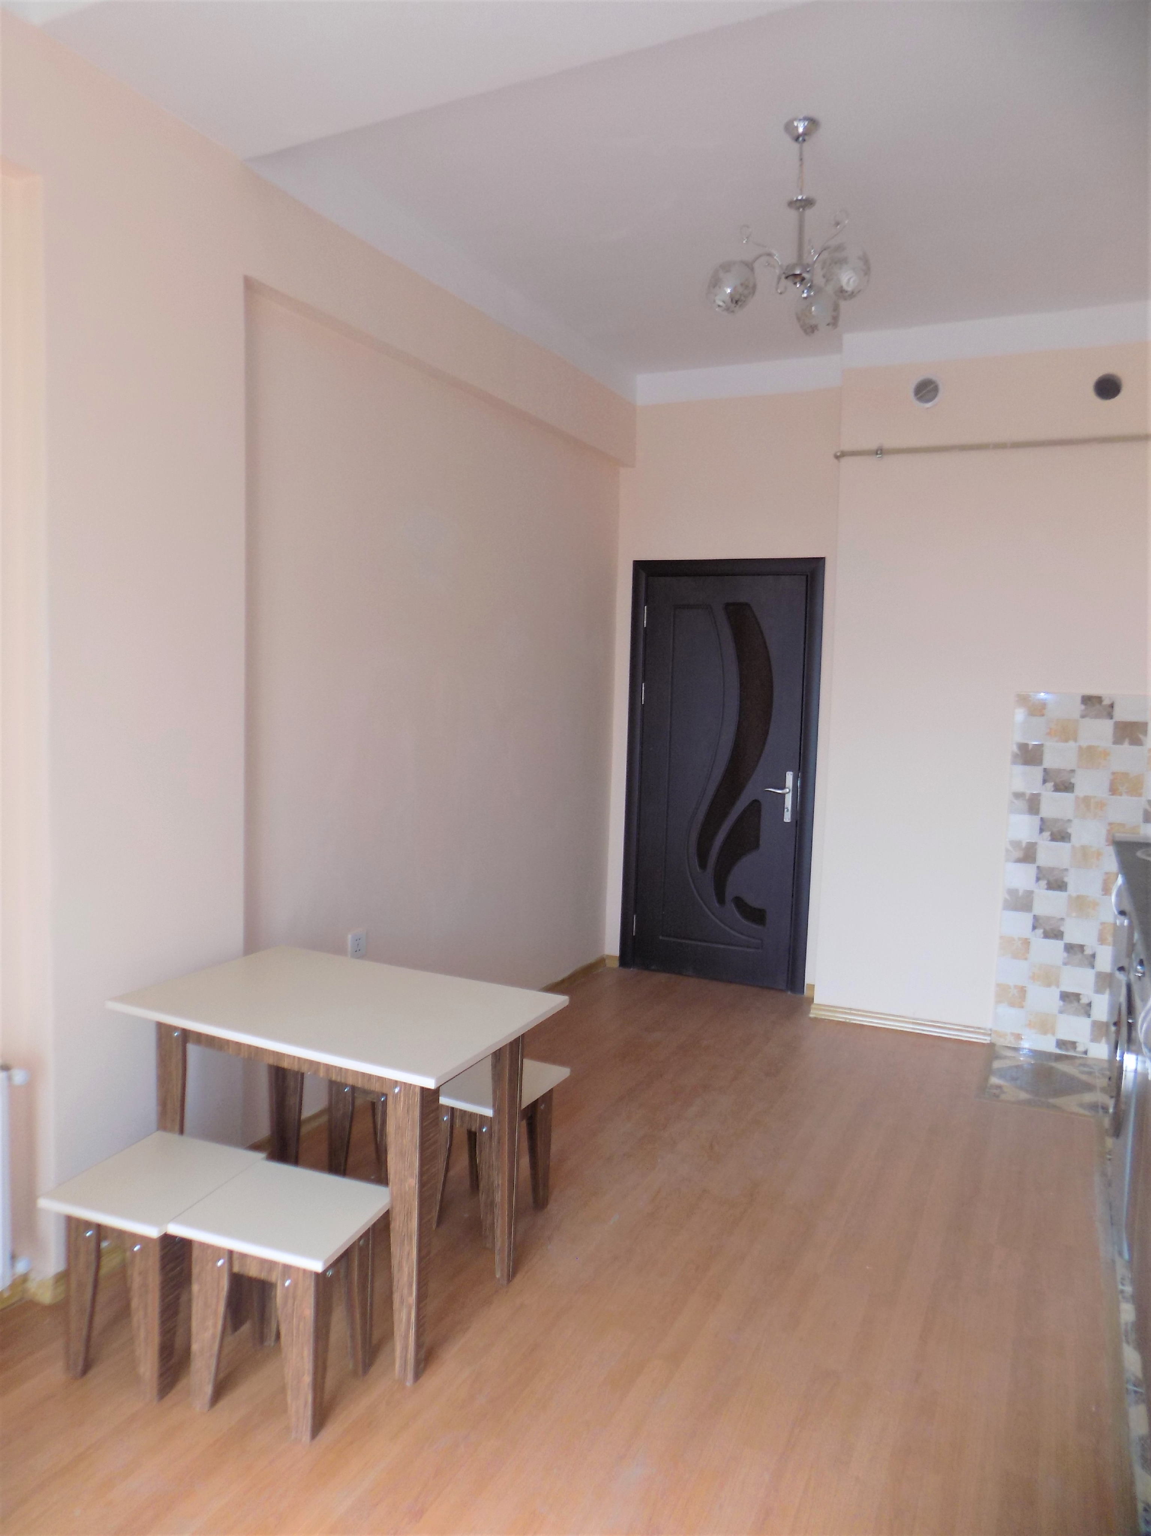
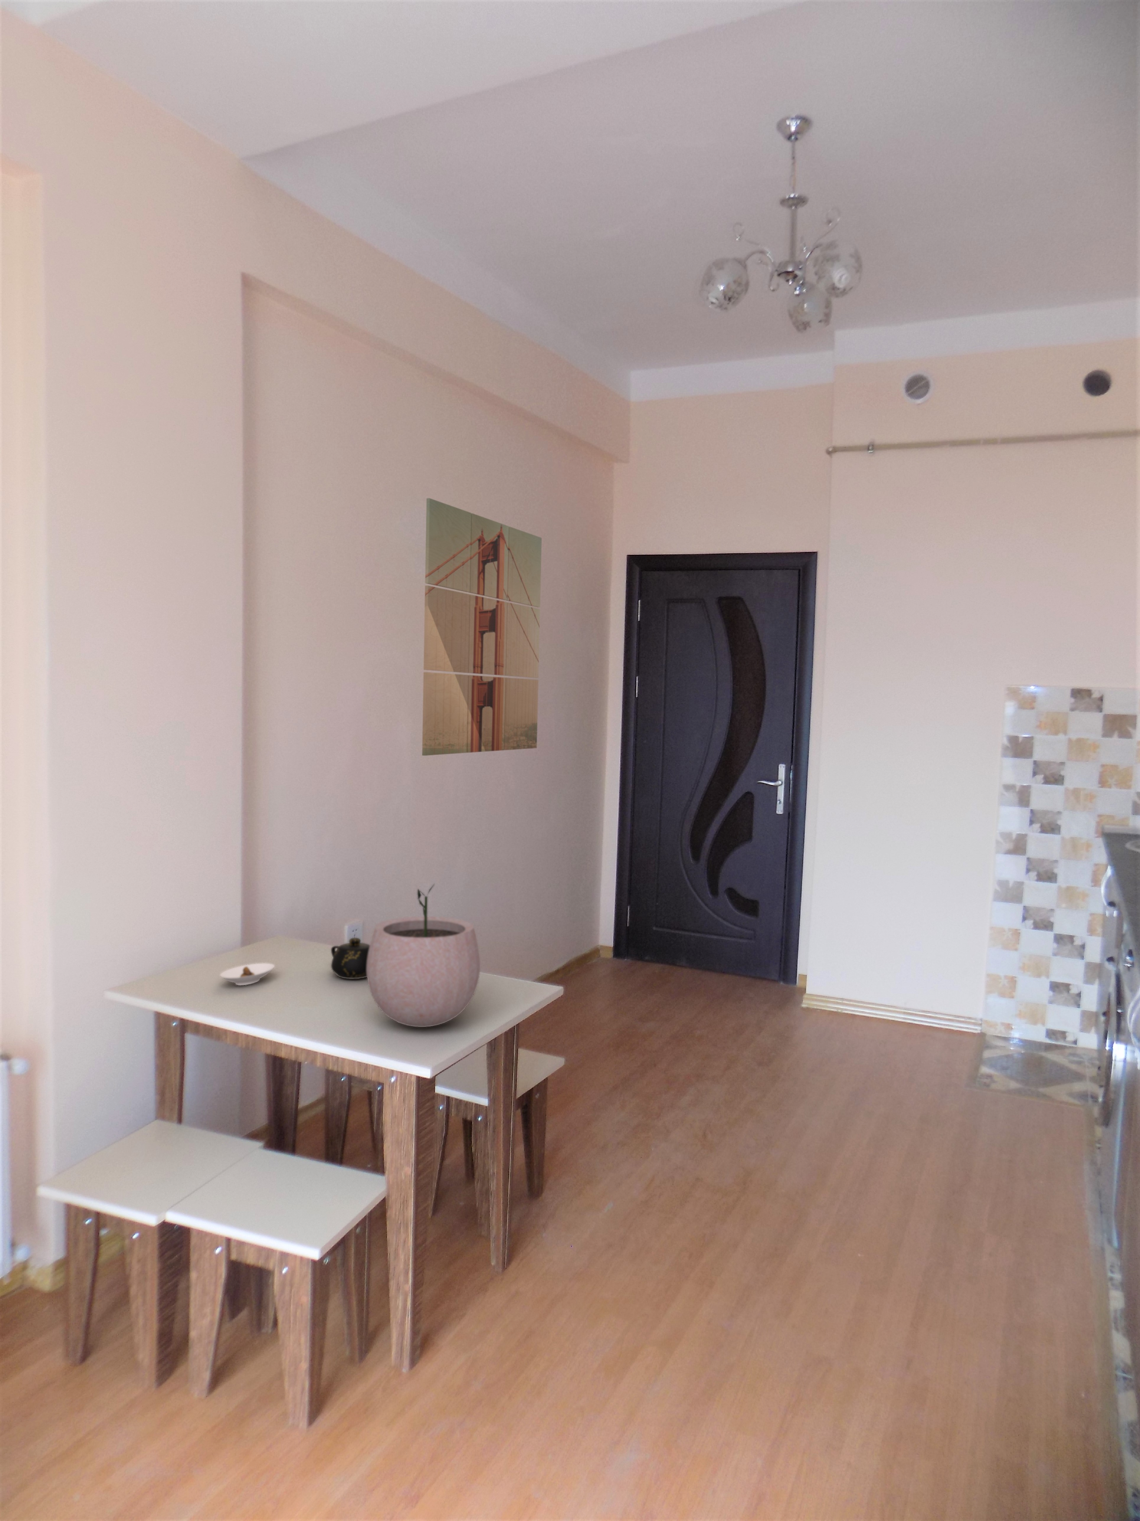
+ wall art (487, 636)
+ teapot (357, 957)
+ saucer (248, 975)
+ plant pot (424, 953)
